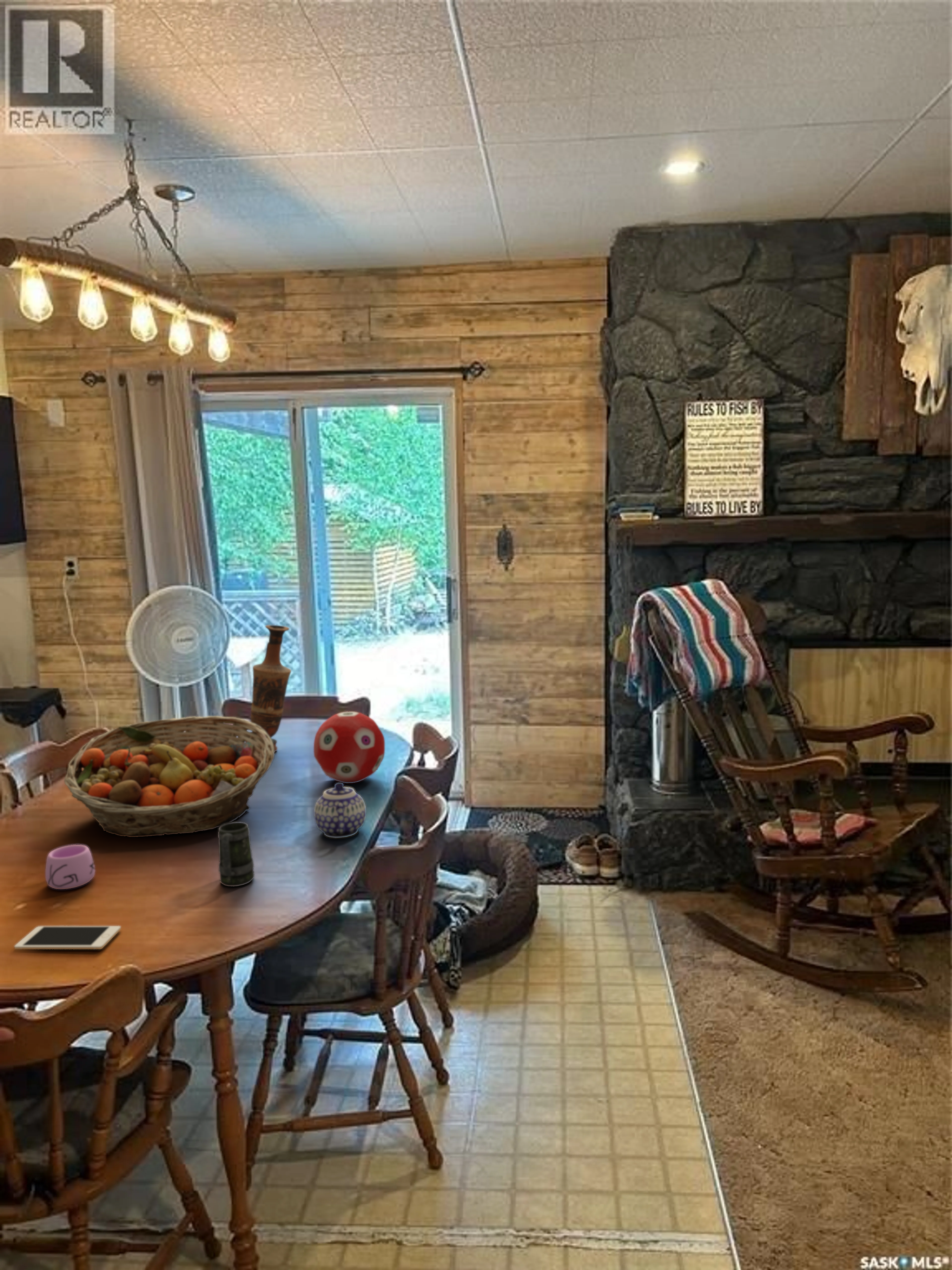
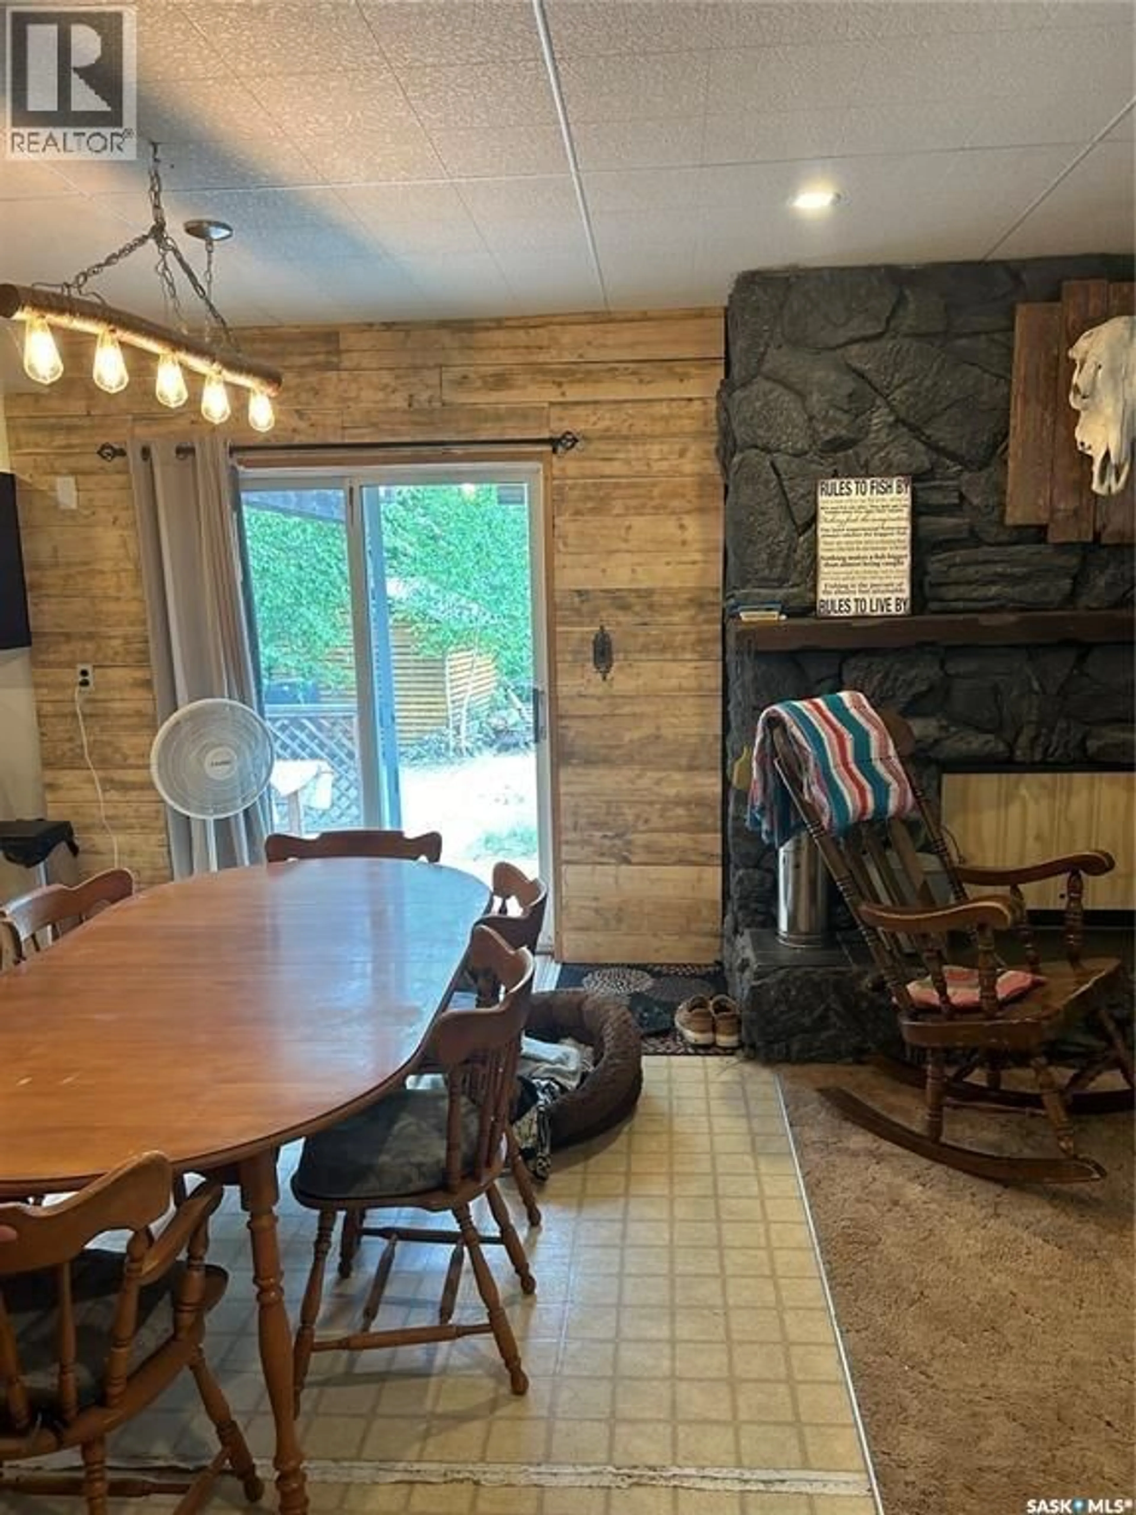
- mug (233, 855)
- teapot (340, 808)
- fruit basket (174, 774)
- vase (269, 689)
- decorative ball (349, 747)
- mug (72, 864)
- cell phone (68, 937)
